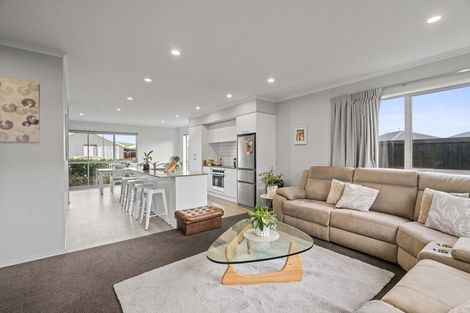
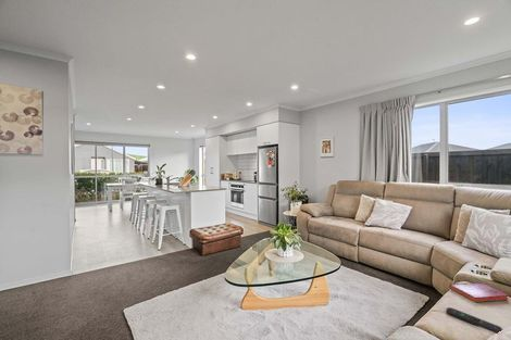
+ hardback book (477, 291)
+ remote control (472, 319)
